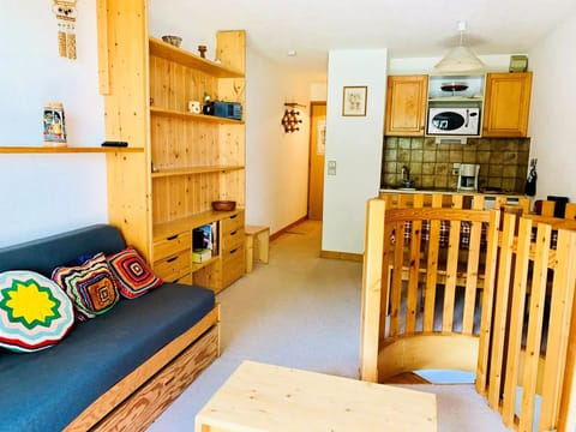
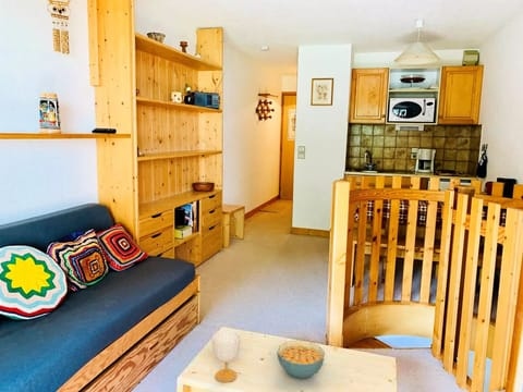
+ cereal bowl (300, 363)
+ cup (226, 356)
